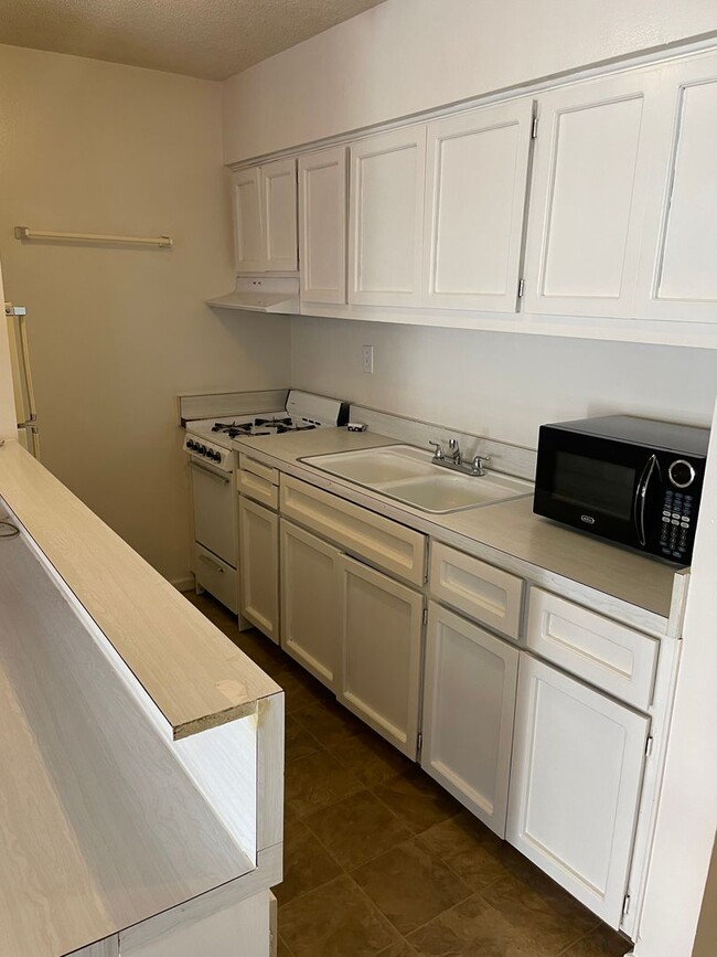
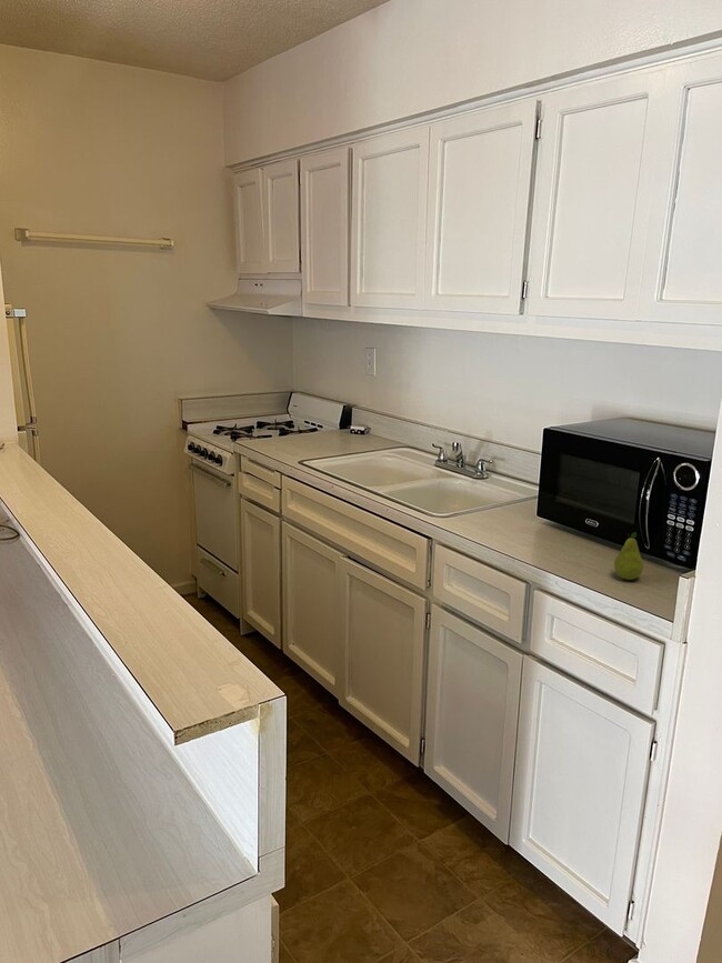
+ fruit (630, 554)
